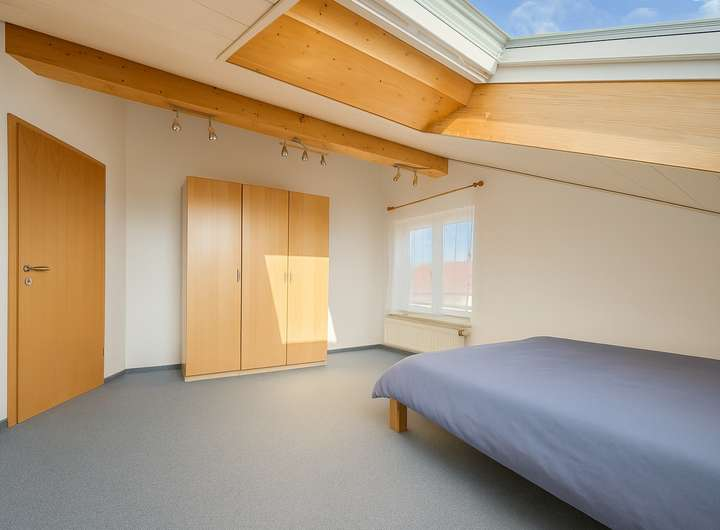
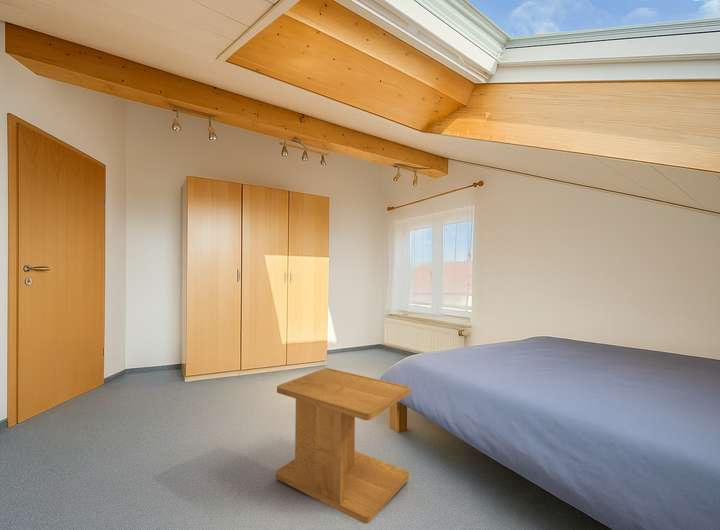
+ side table (343, 433)
